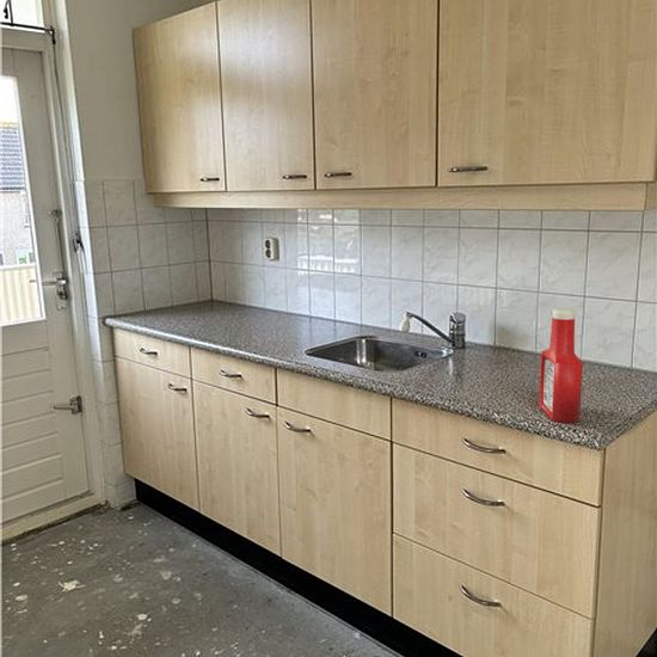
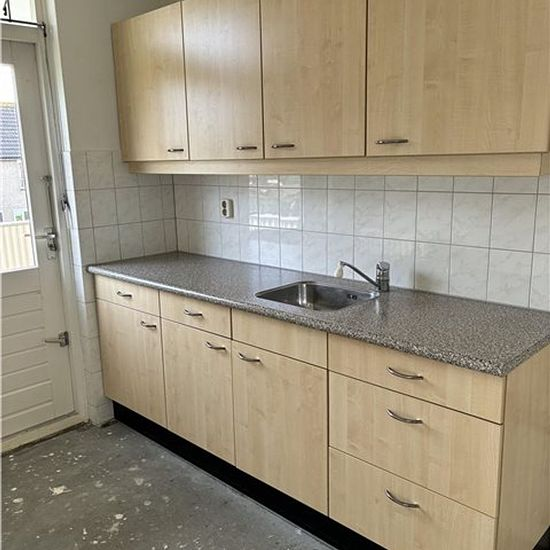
- soap bottle (560, 362)
